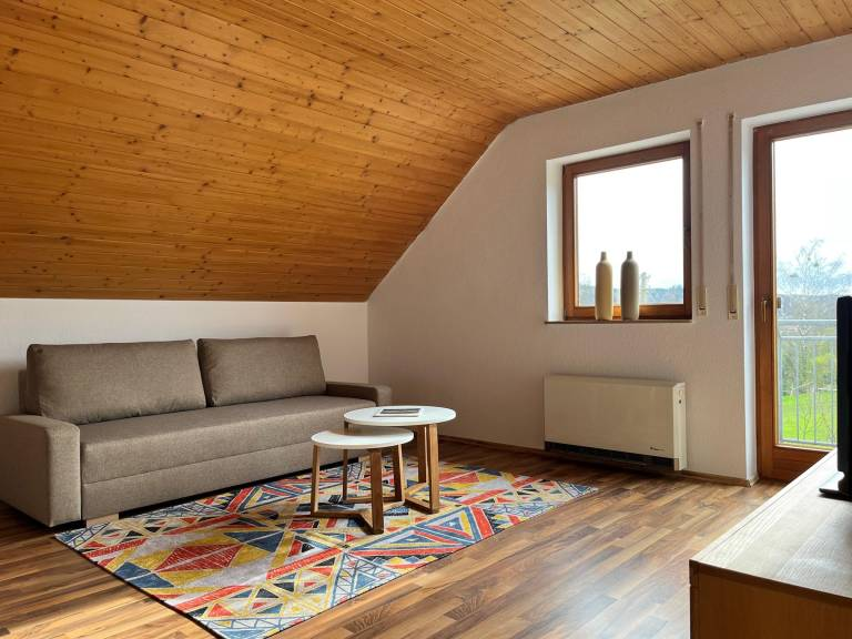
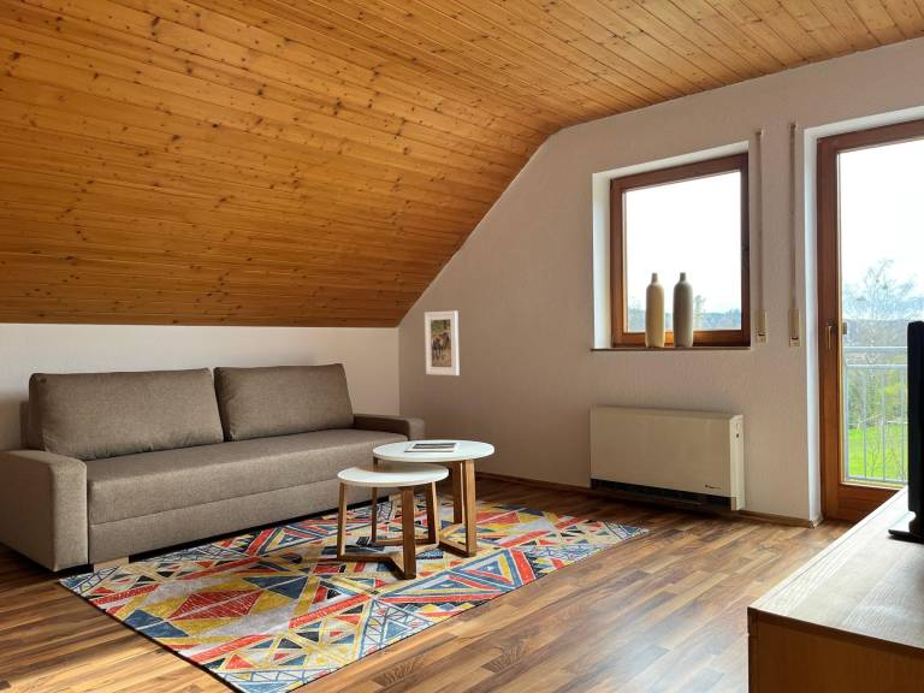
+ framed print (440, 343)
